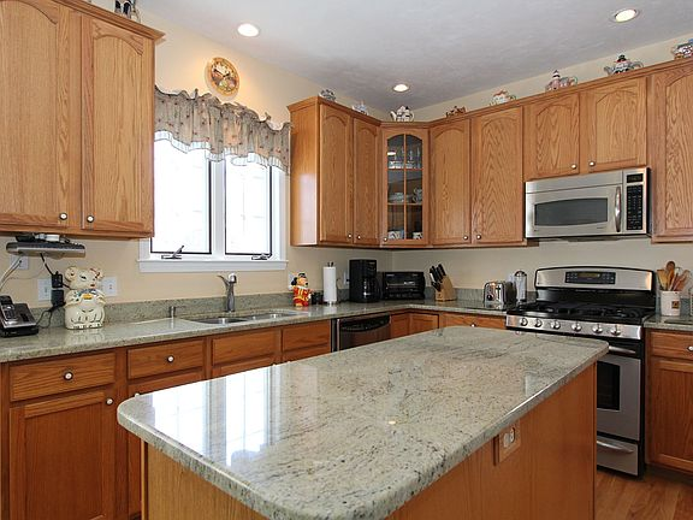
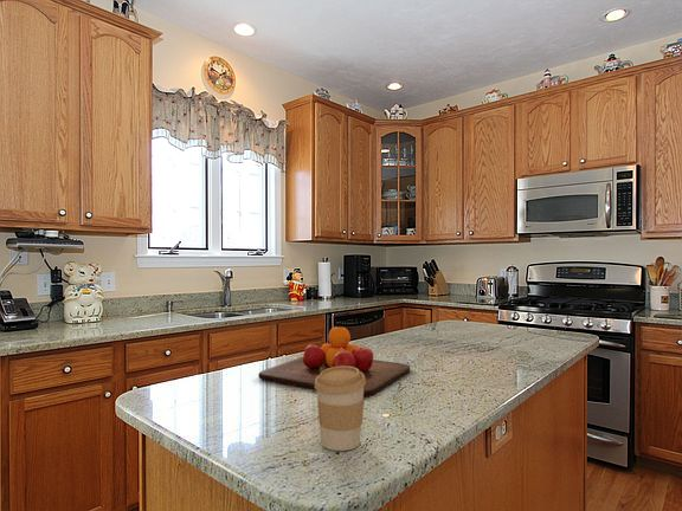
+ chopping board (336, 351)
+ coffee cup (340, 406)
